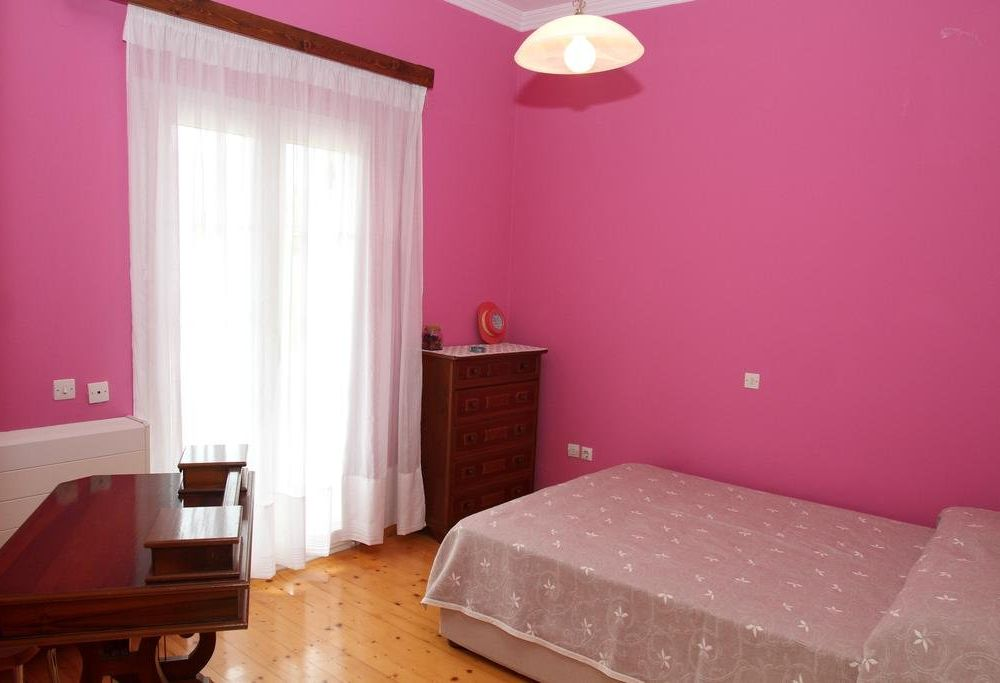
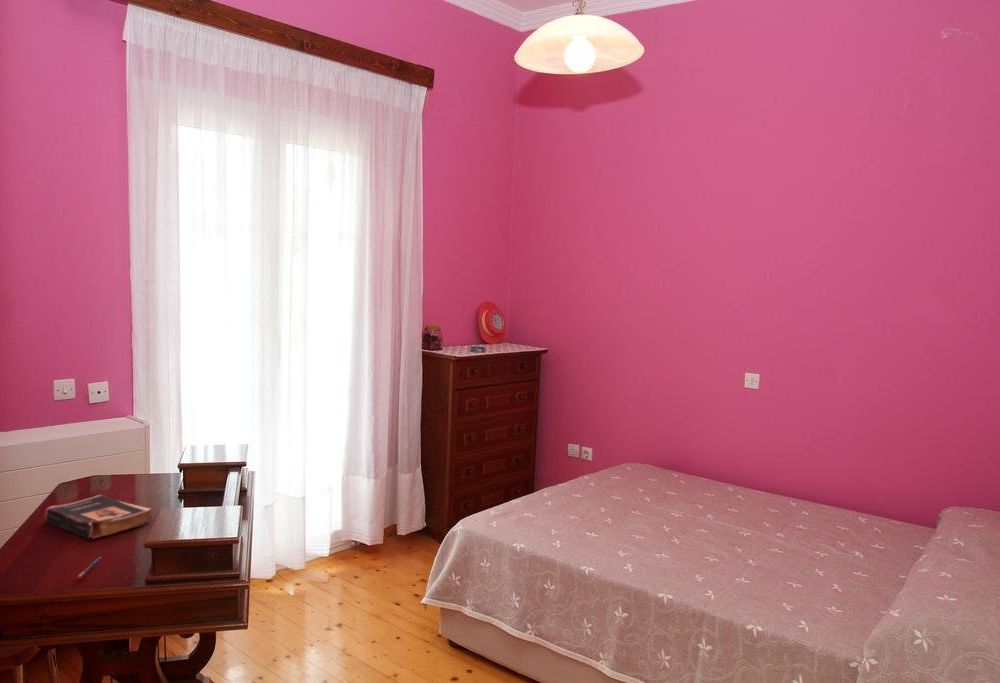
+ pen (89, 566)
+ book (98, 513)
